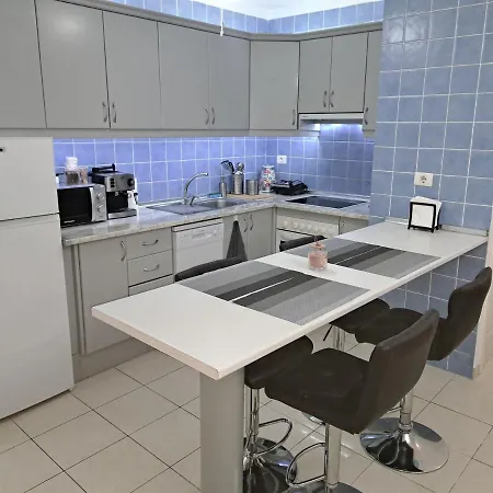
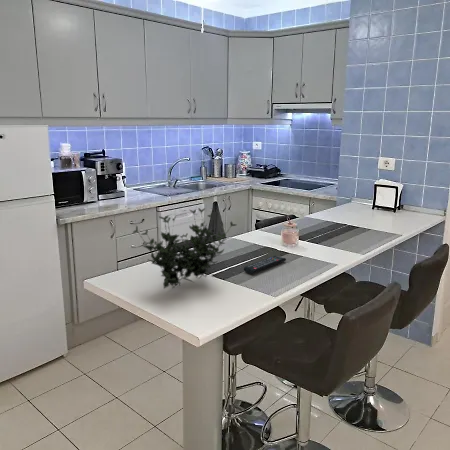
+ remote control (265, 264)
+ plant (184, 249)
